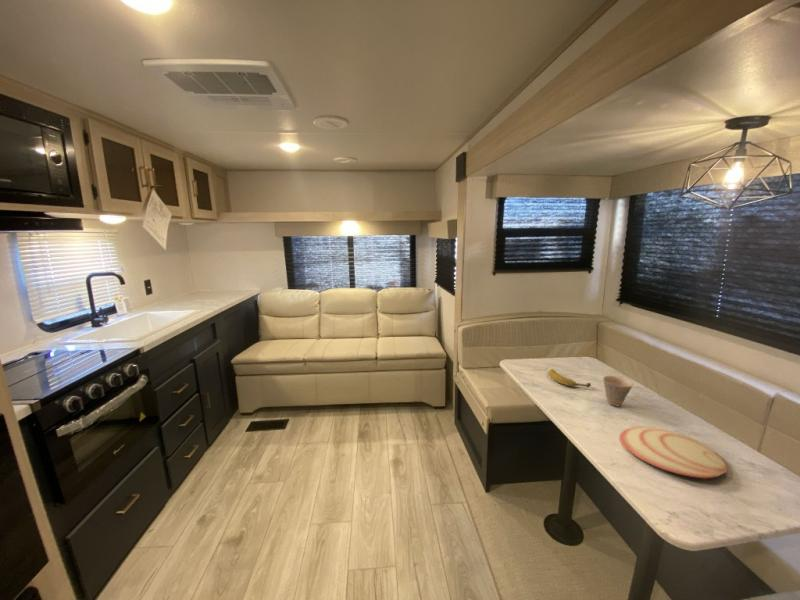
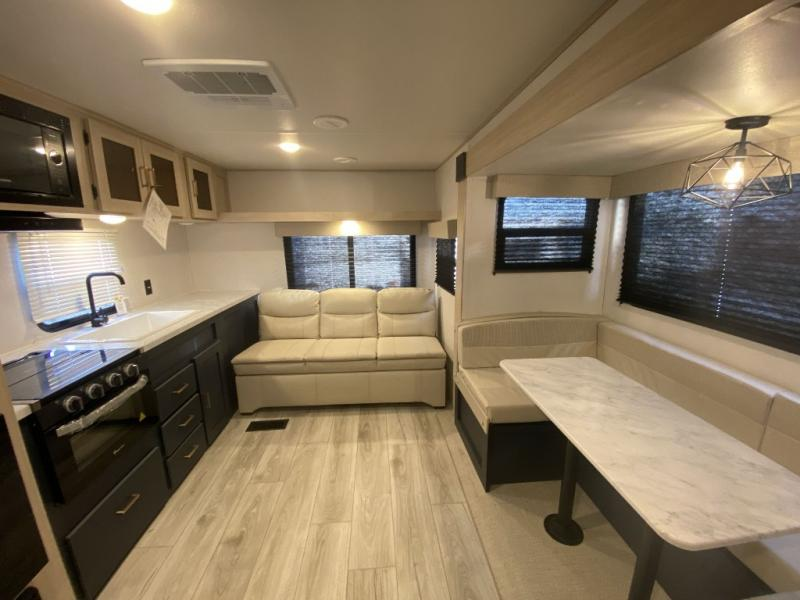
- plate (669, 446)
- cup (616, 392)
- fruit (564, 377)
